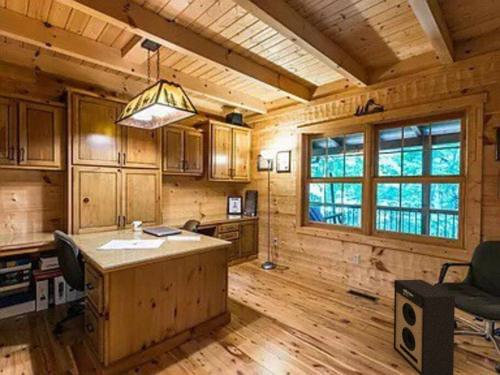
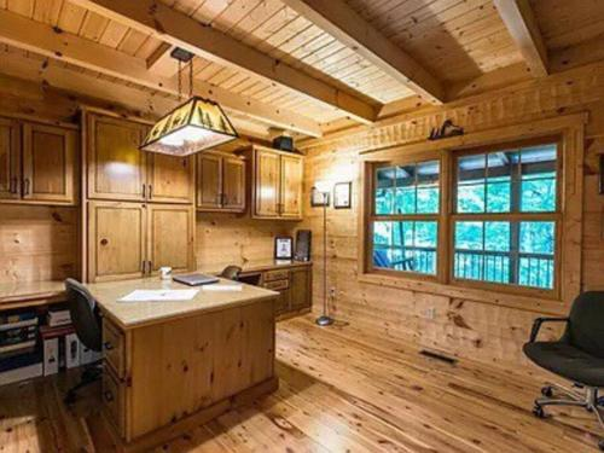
- speaker (422, 324)
